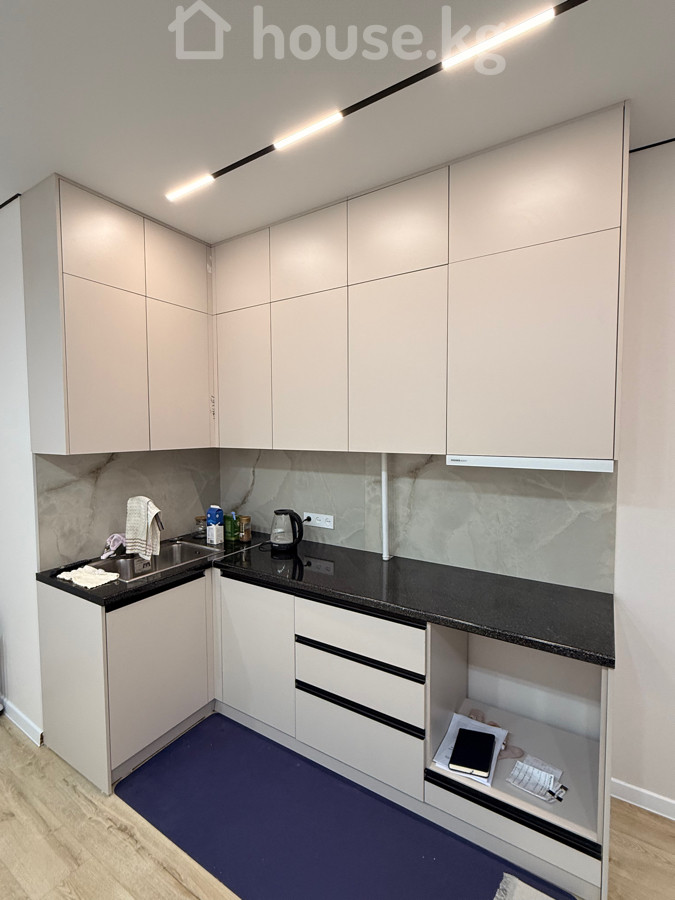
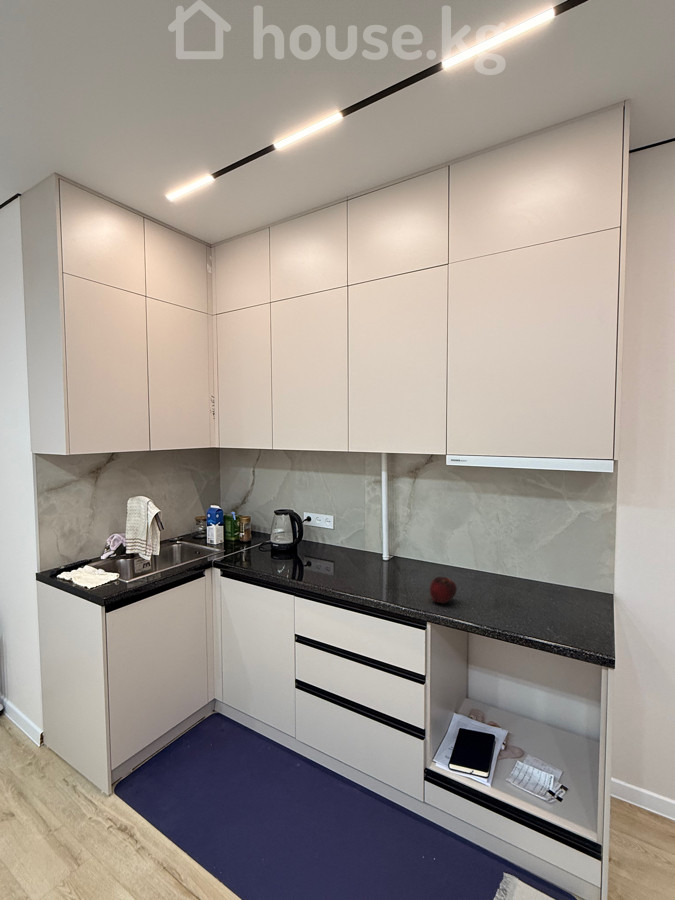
+ fruit (442, 590)
